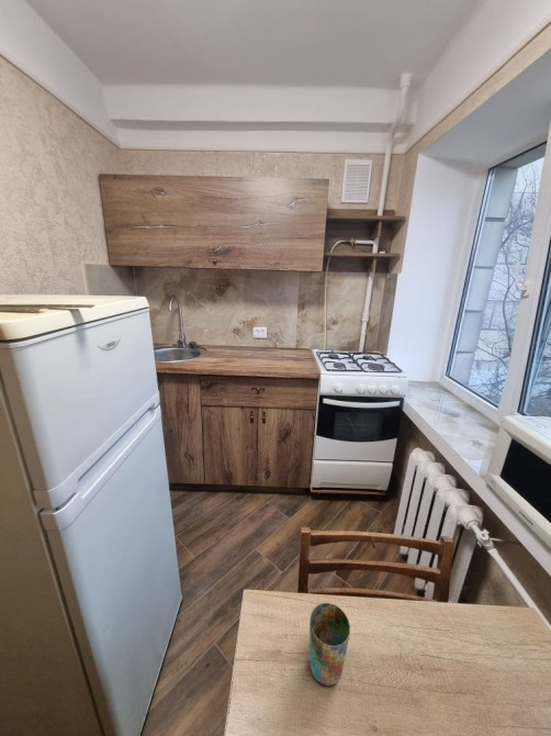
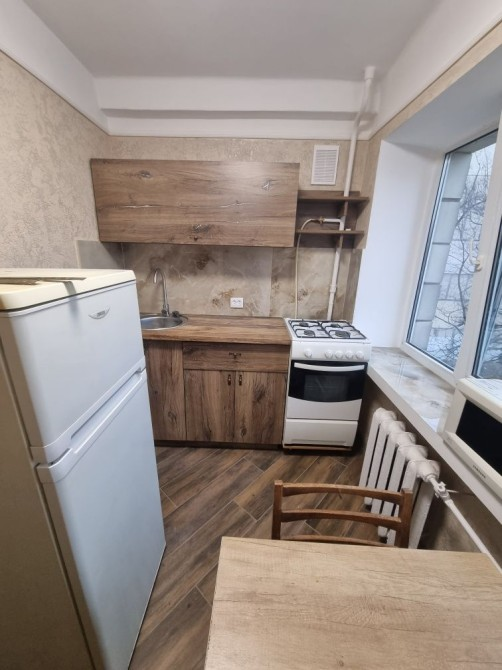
- cup (327, 646)
